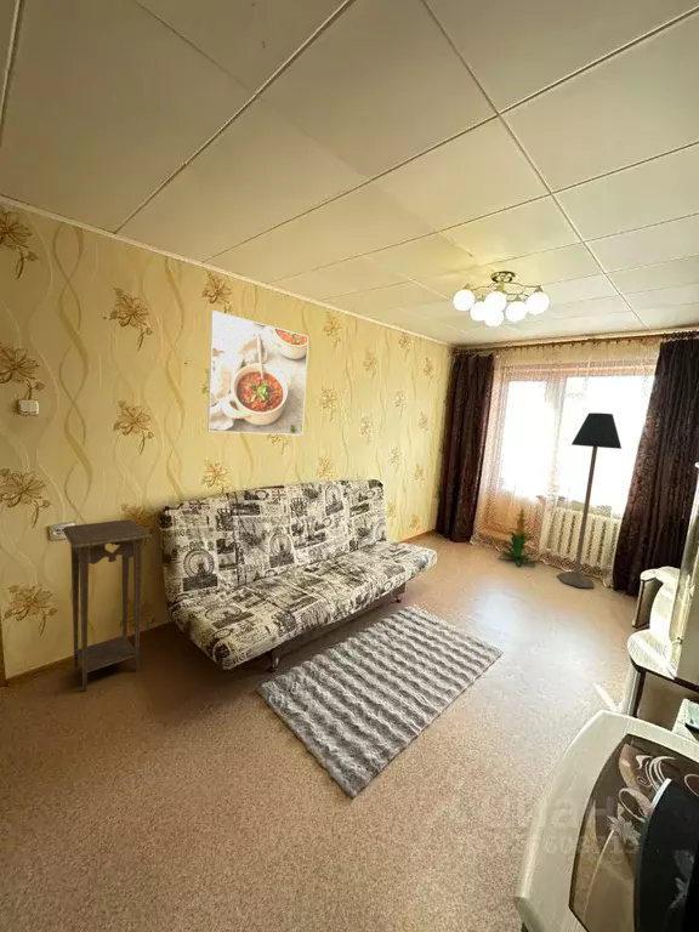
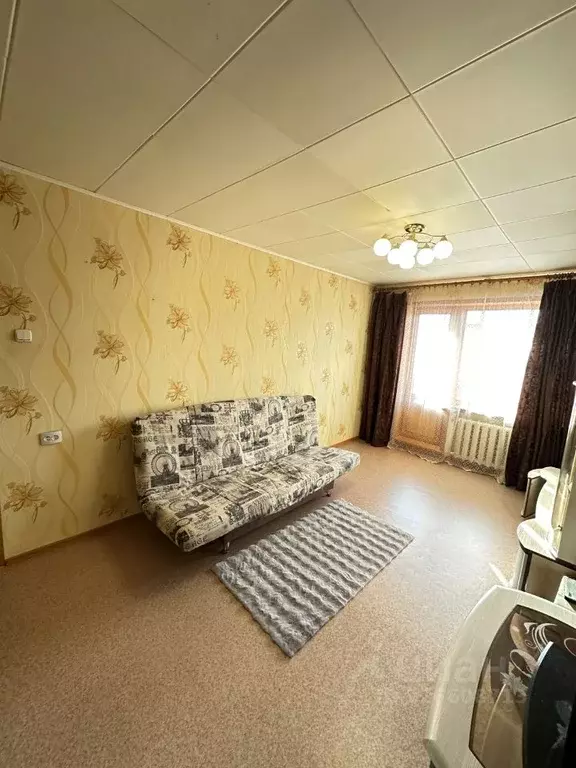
- pedestal table (123, 599)
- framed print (261, 380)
- floor lamp (587, 499)
- indoor plant (519, 533)
